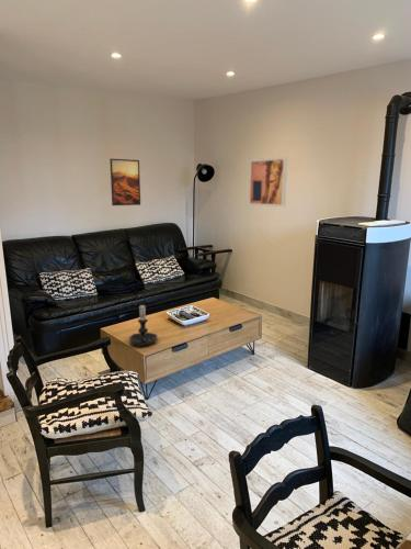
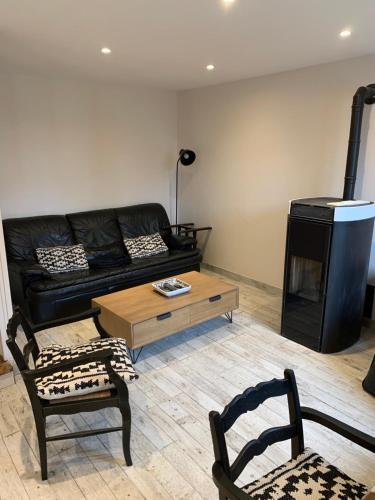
- wall art (266, 182)
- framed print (125, 182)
- candle holder (142, 322)
